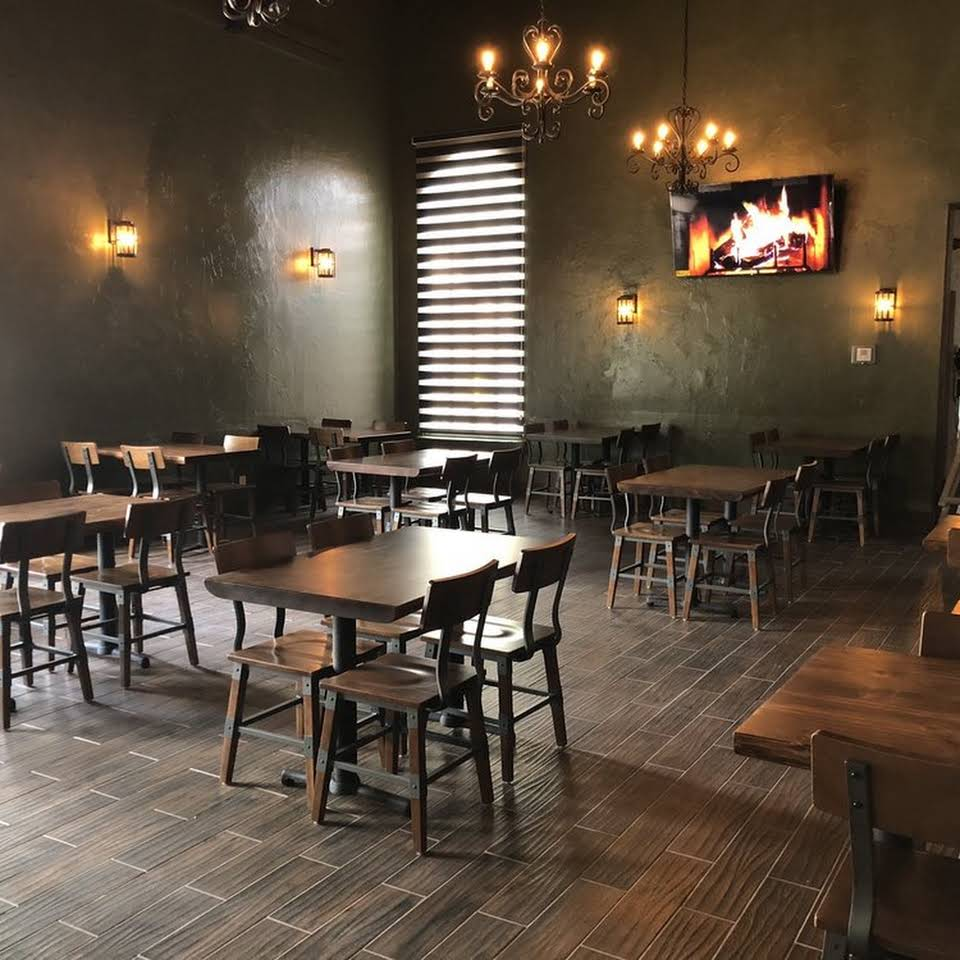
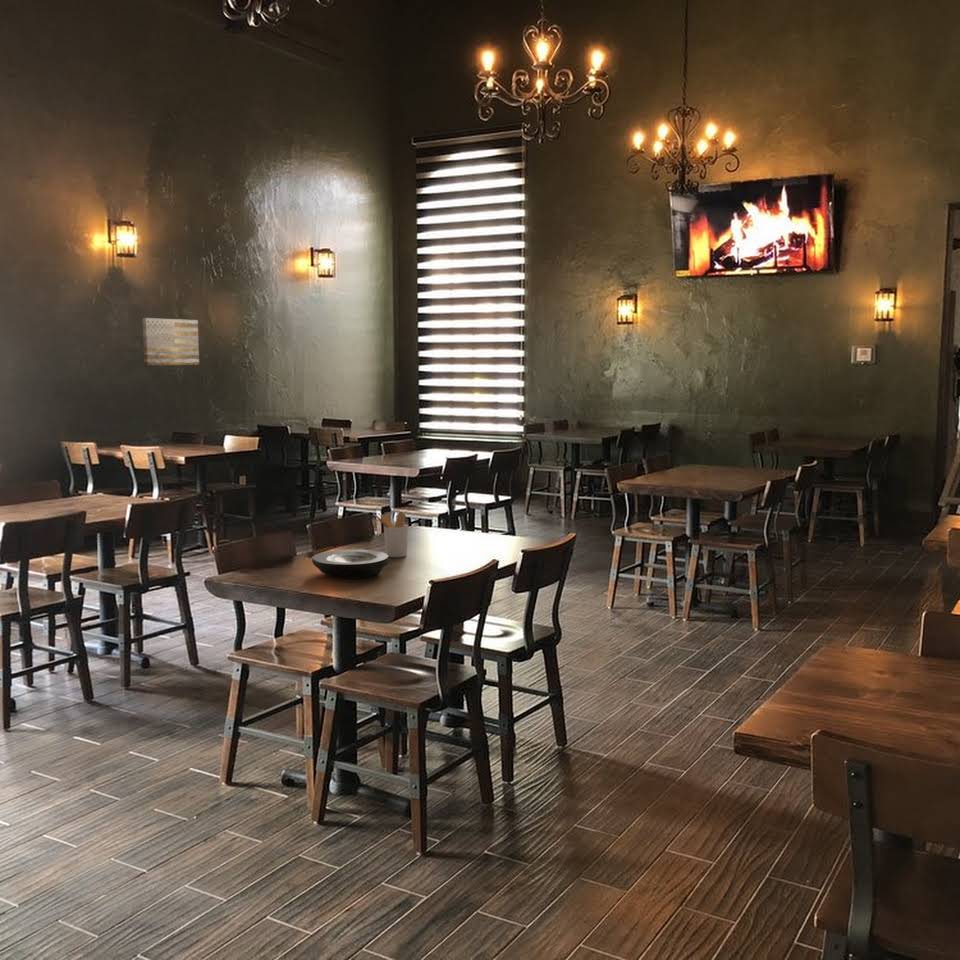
+ plate (350, 565)
+ utensil holder (390, 533)
+ wall art (171, 342)
